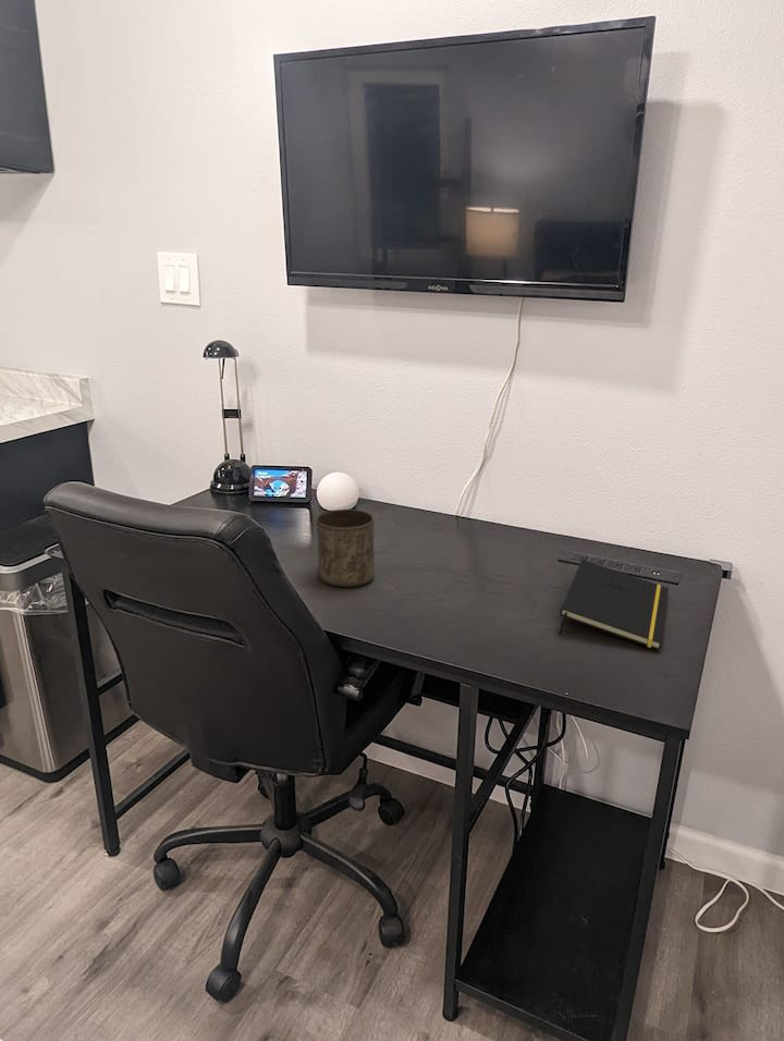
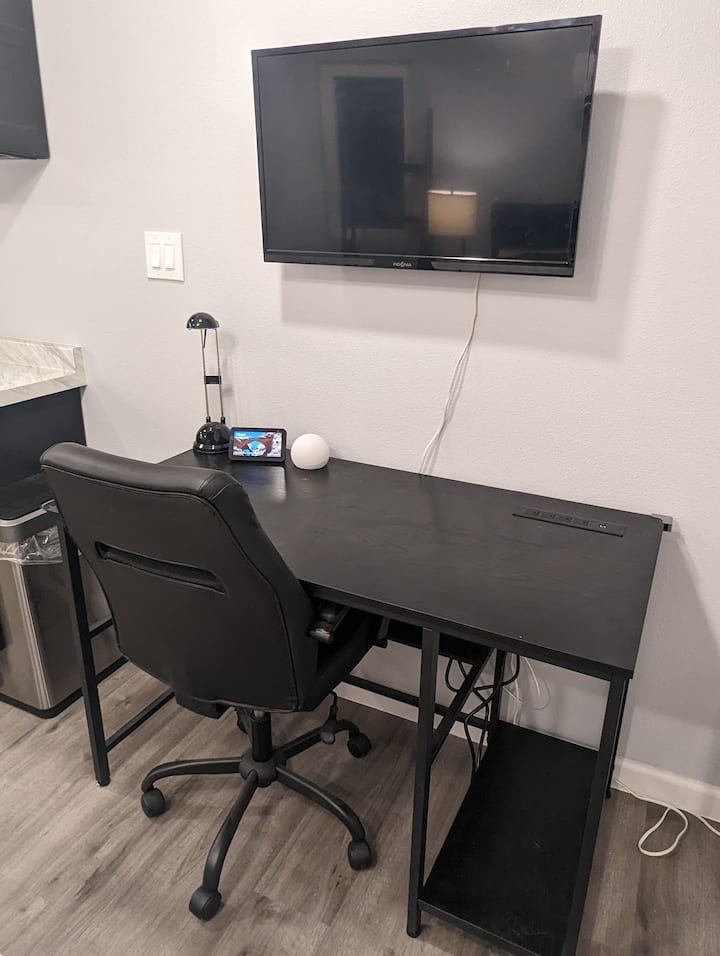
- cup (345, 548)
- notepad (616, 600)
